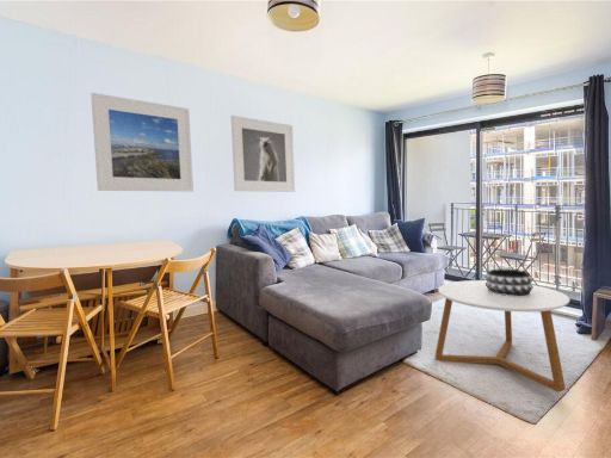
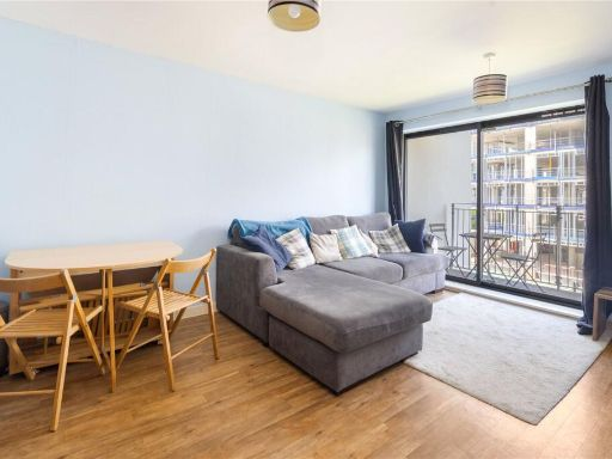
- coffee table (505, 327)
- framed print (265, 156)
- decorative bowl (508, 281)
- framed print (146, 146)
